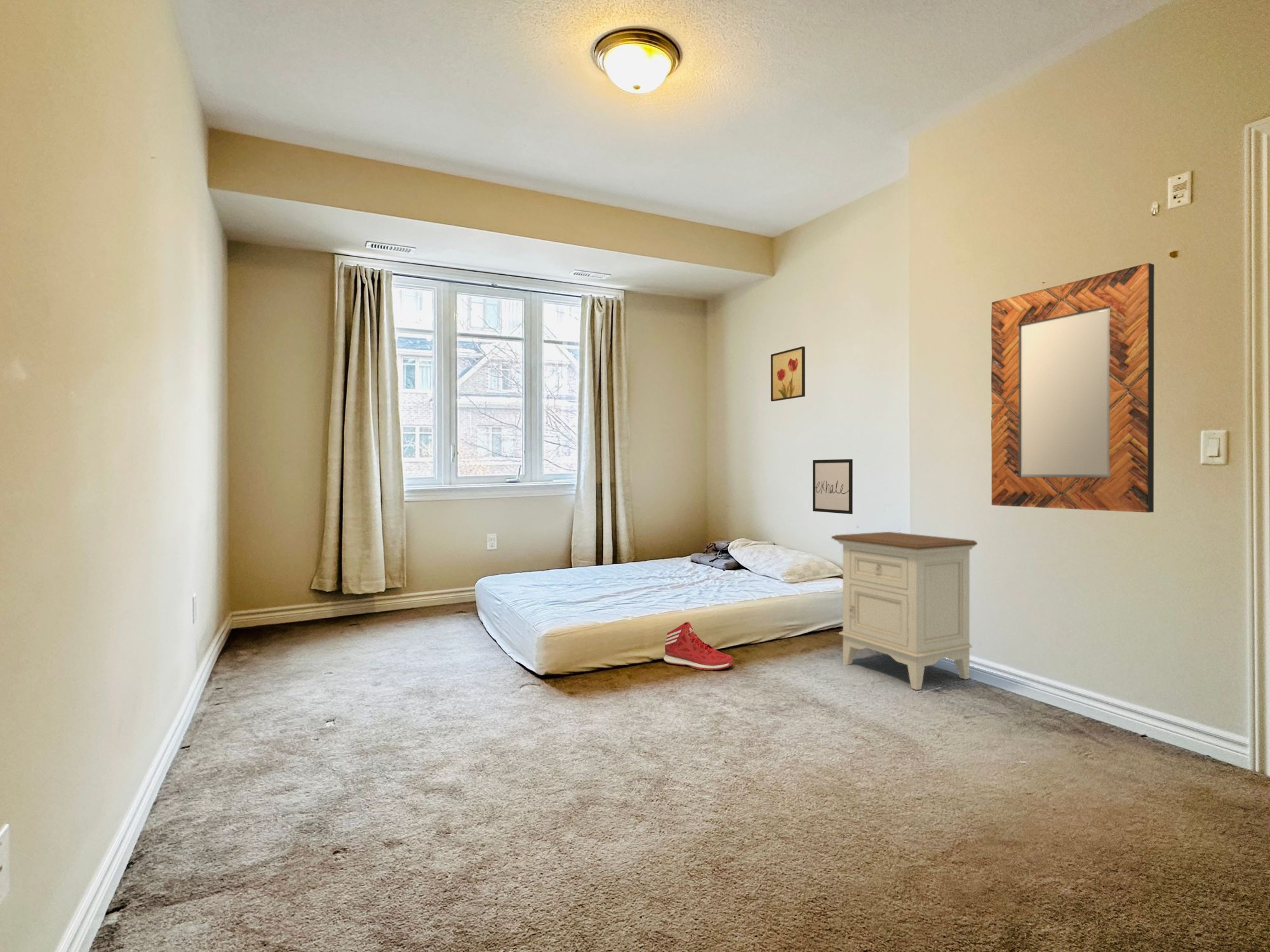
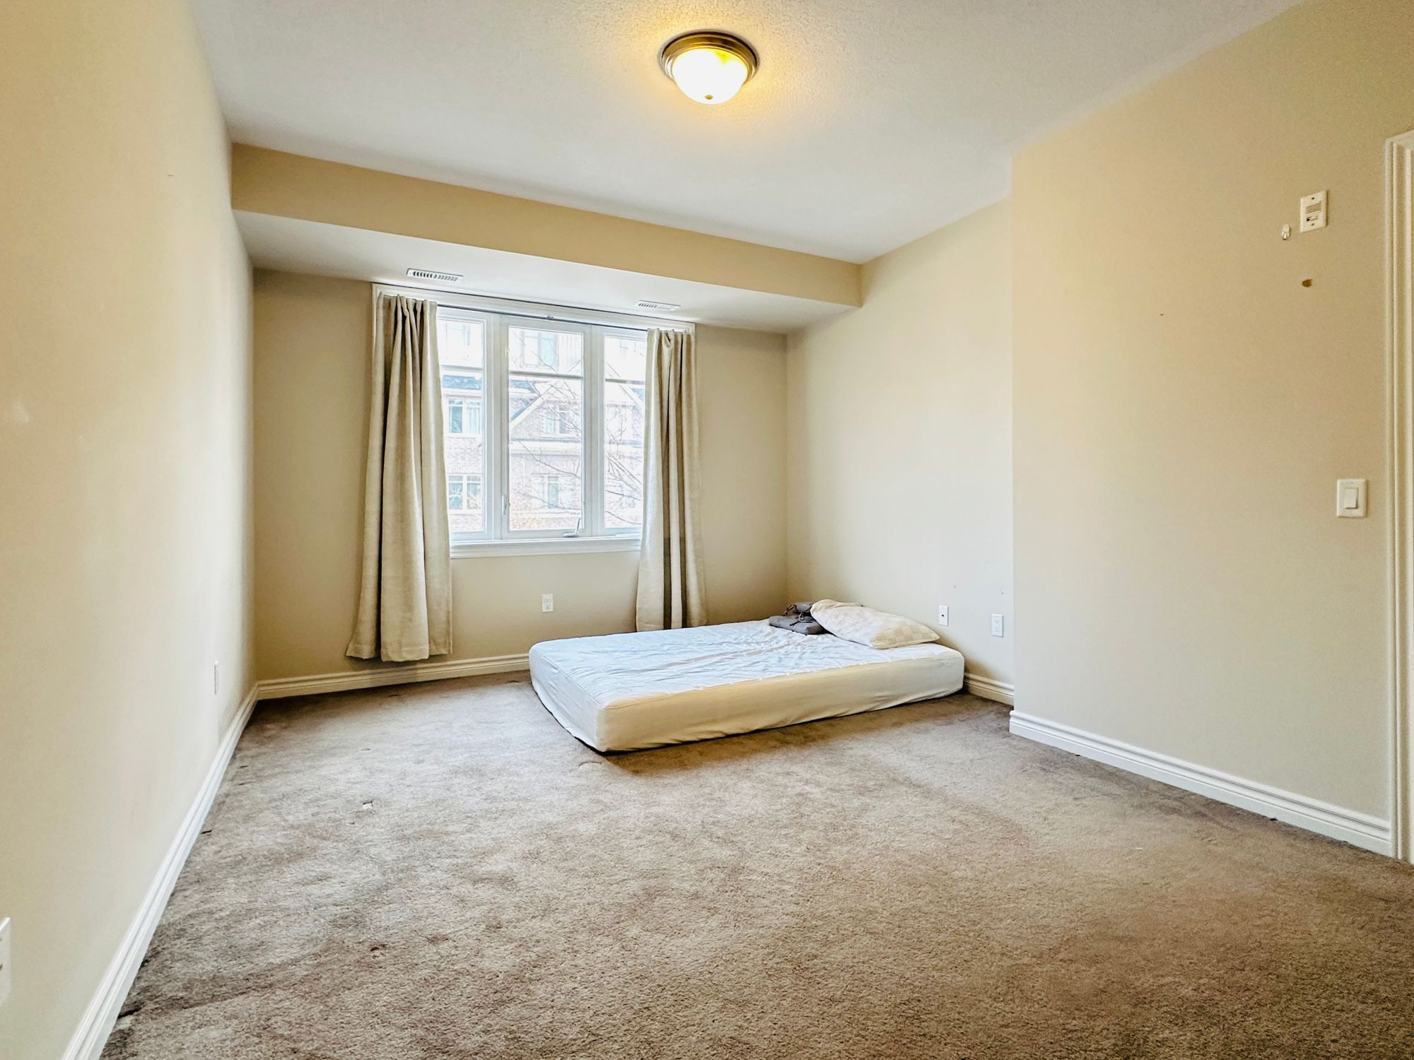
- nightstand (900, 604)
- sneaker (698, 644)
- home mirror (1064, 397)
- wall art (832, 486)
- wall art (788, 374)
